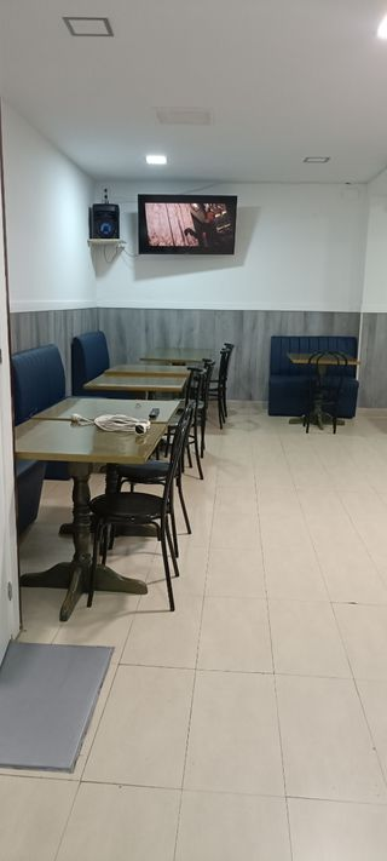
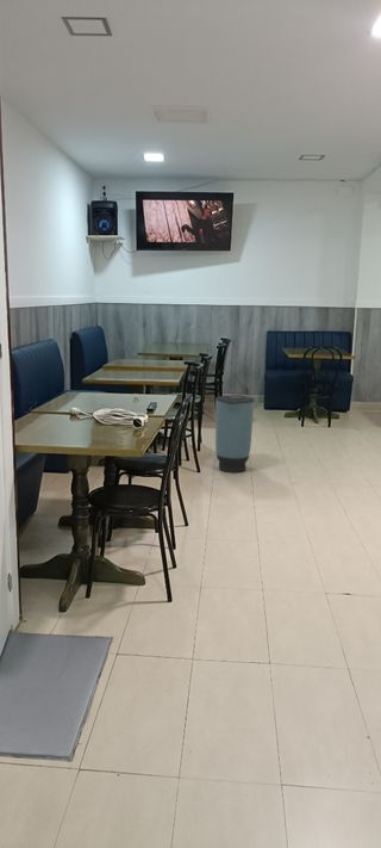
+ trash can (233, 432)
